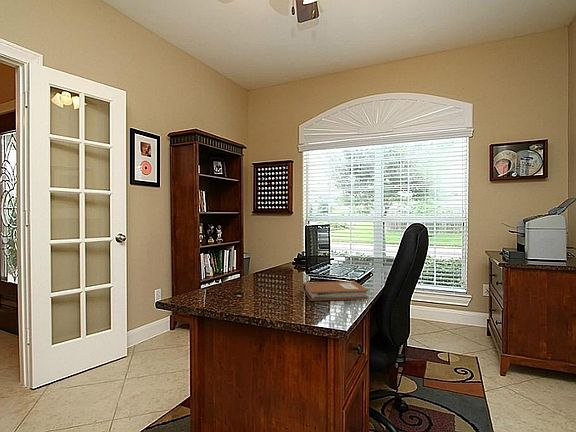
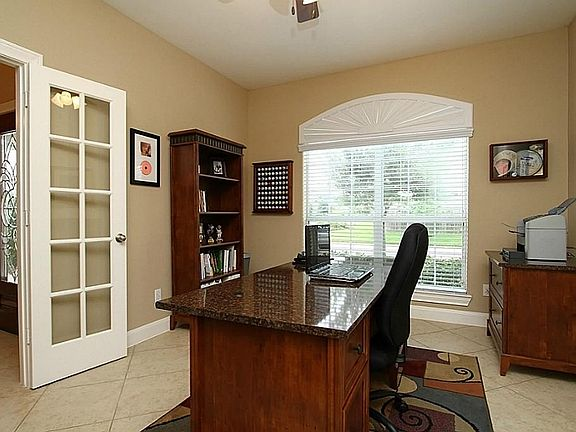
- notebook (335, 289)
